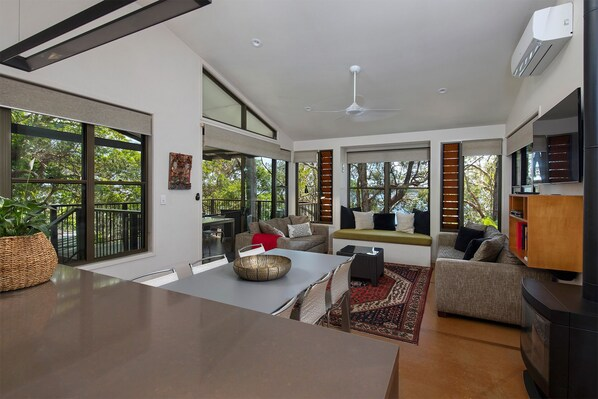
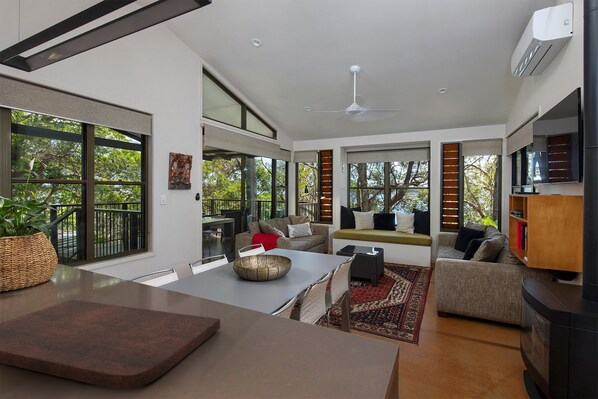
+ cutting board (95, 333)
